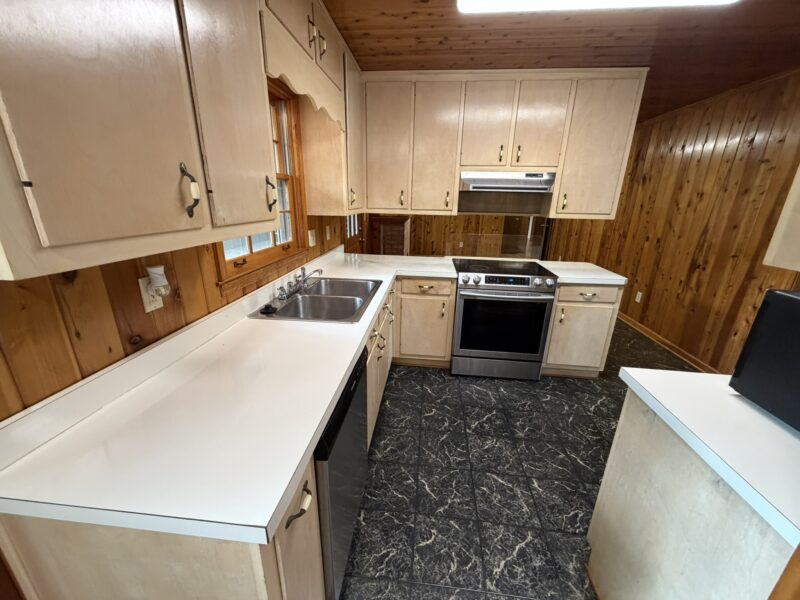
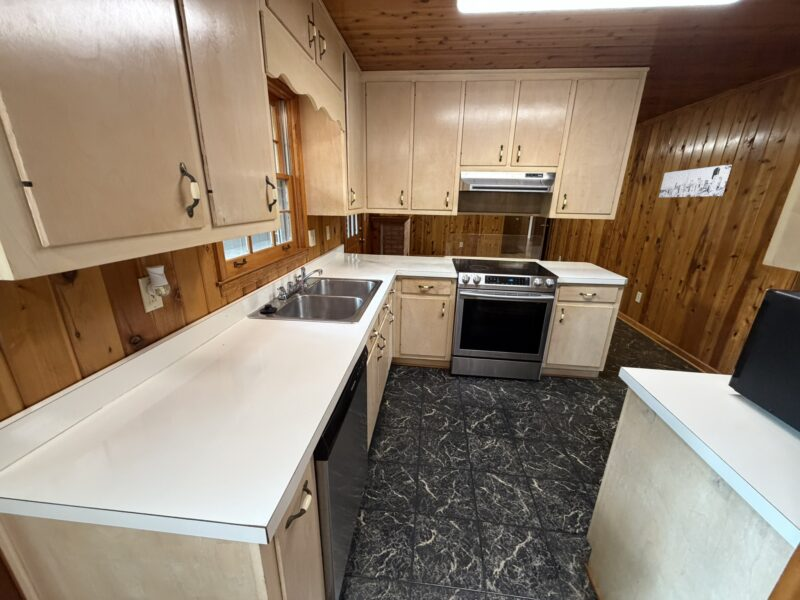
+ wall art (690, 183)
